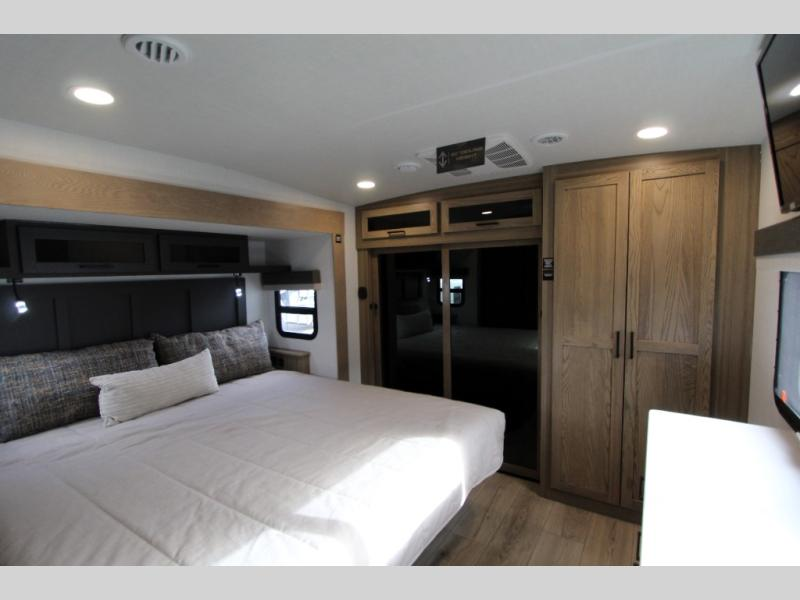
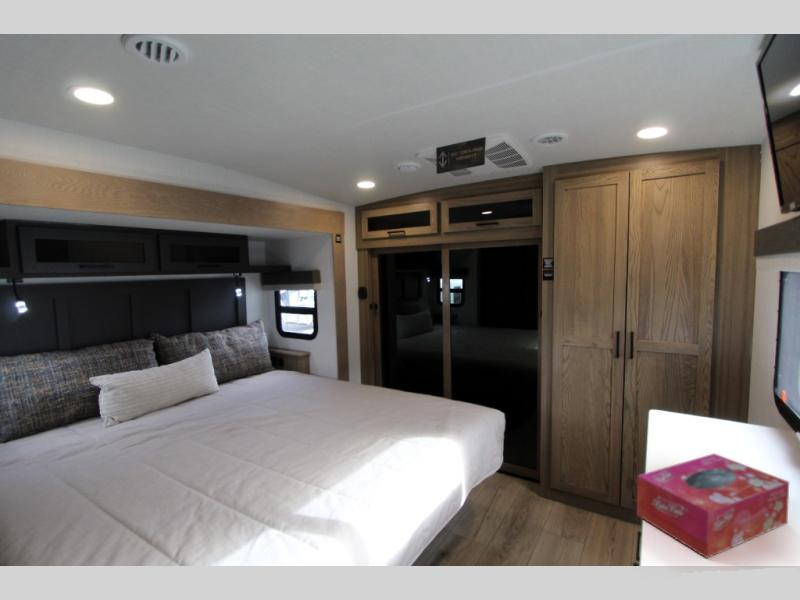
+ tissue box (711, 498)
